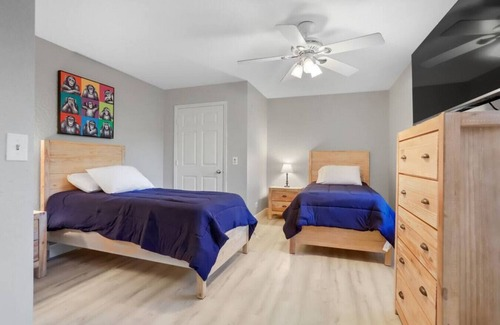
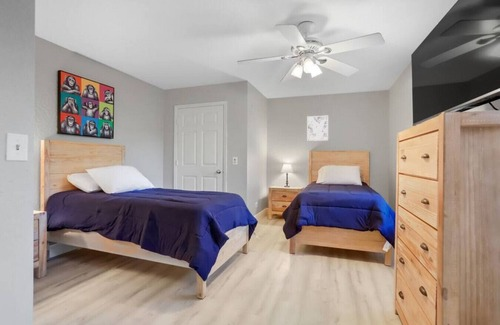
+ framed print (317, 128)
